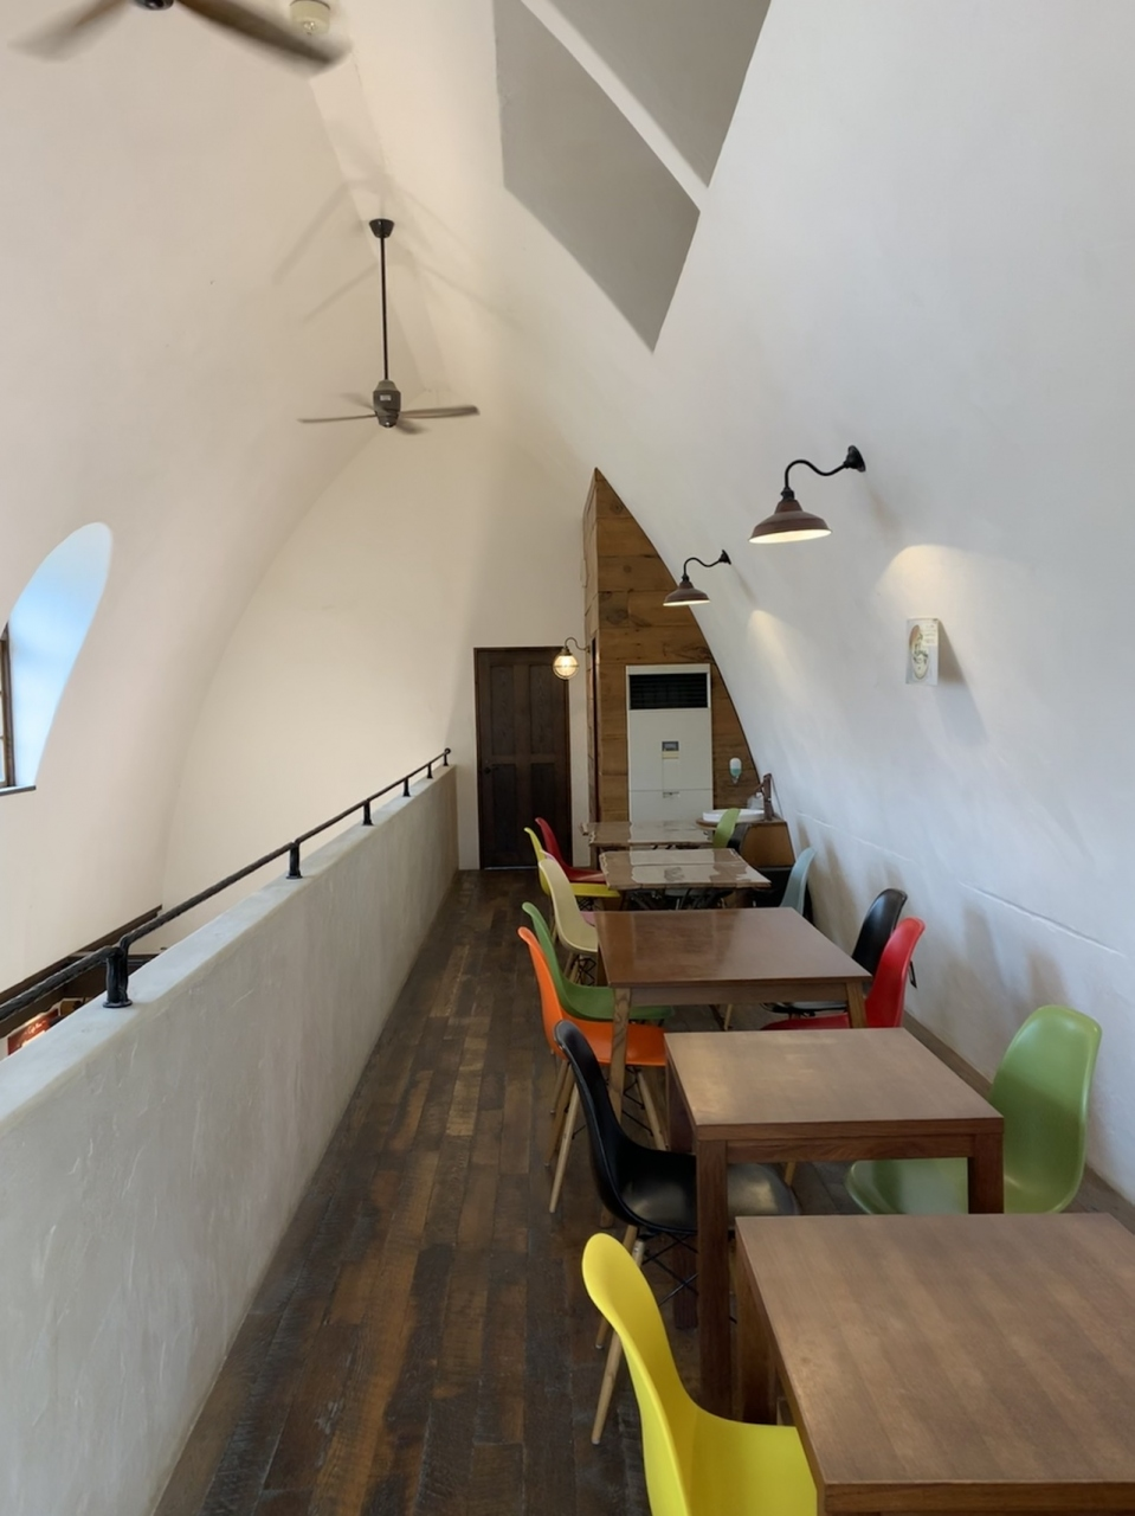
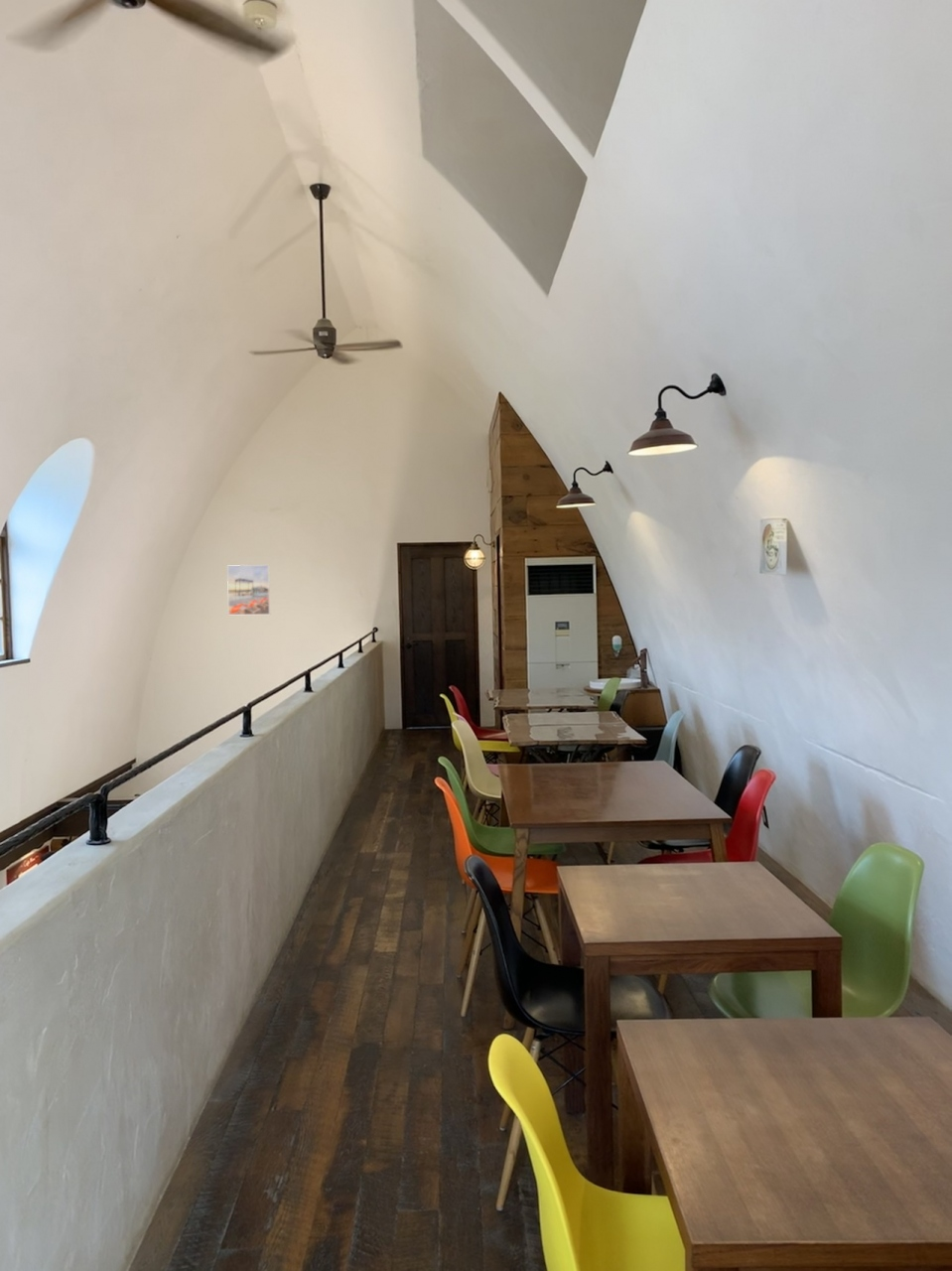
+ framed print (248, 590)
